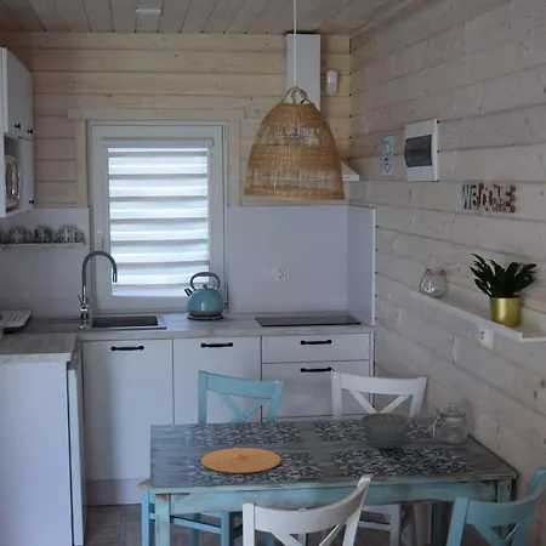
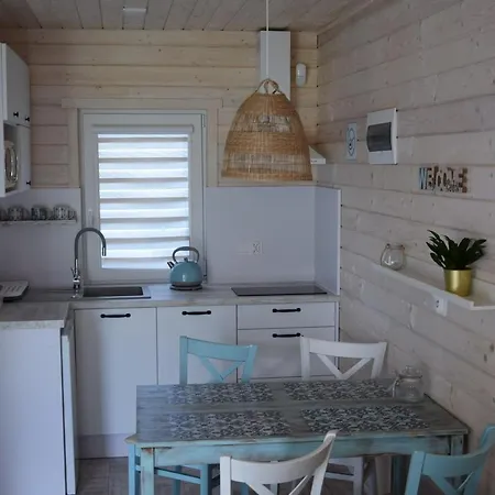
- plate (240, 456)
- bowl (385, 432)
